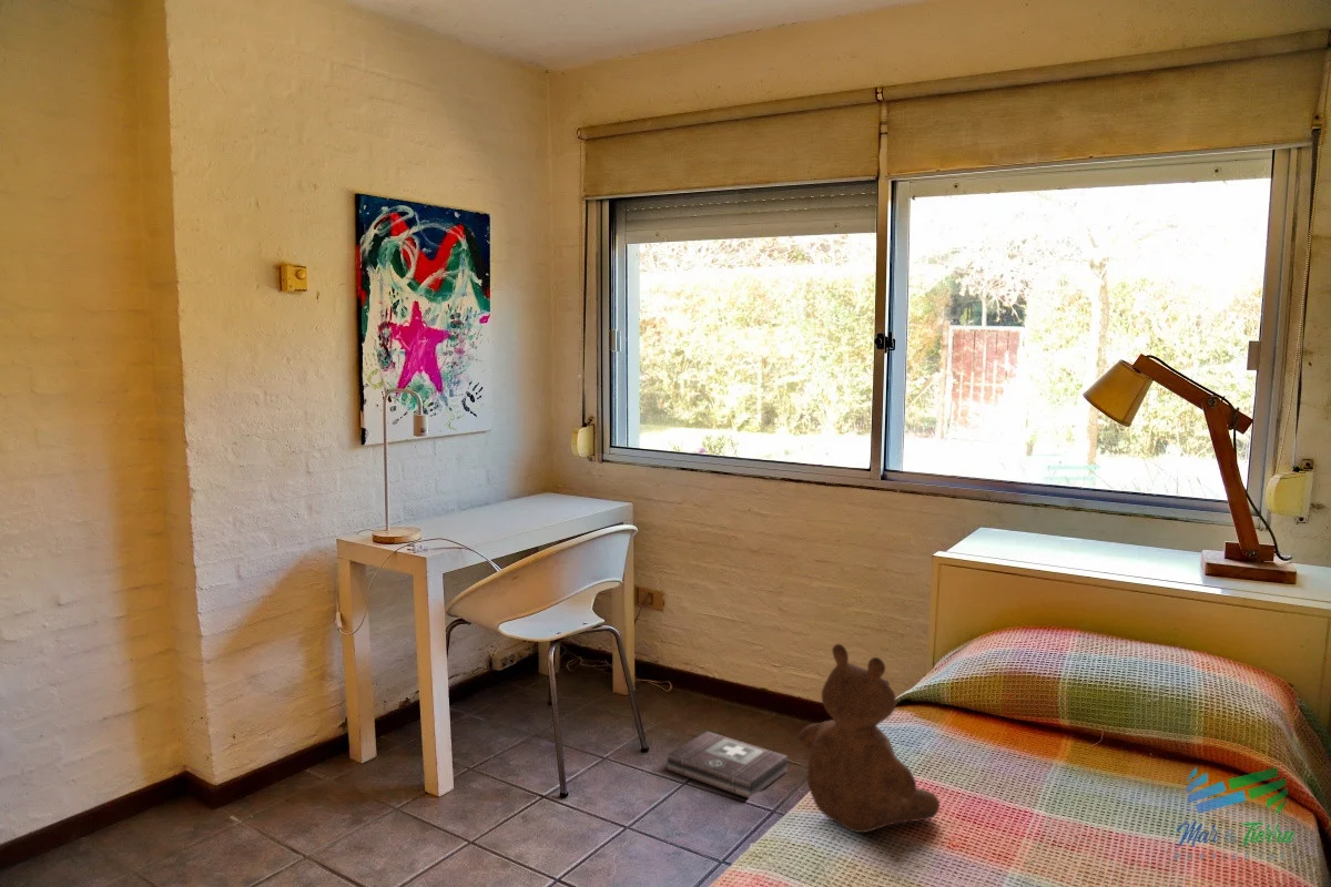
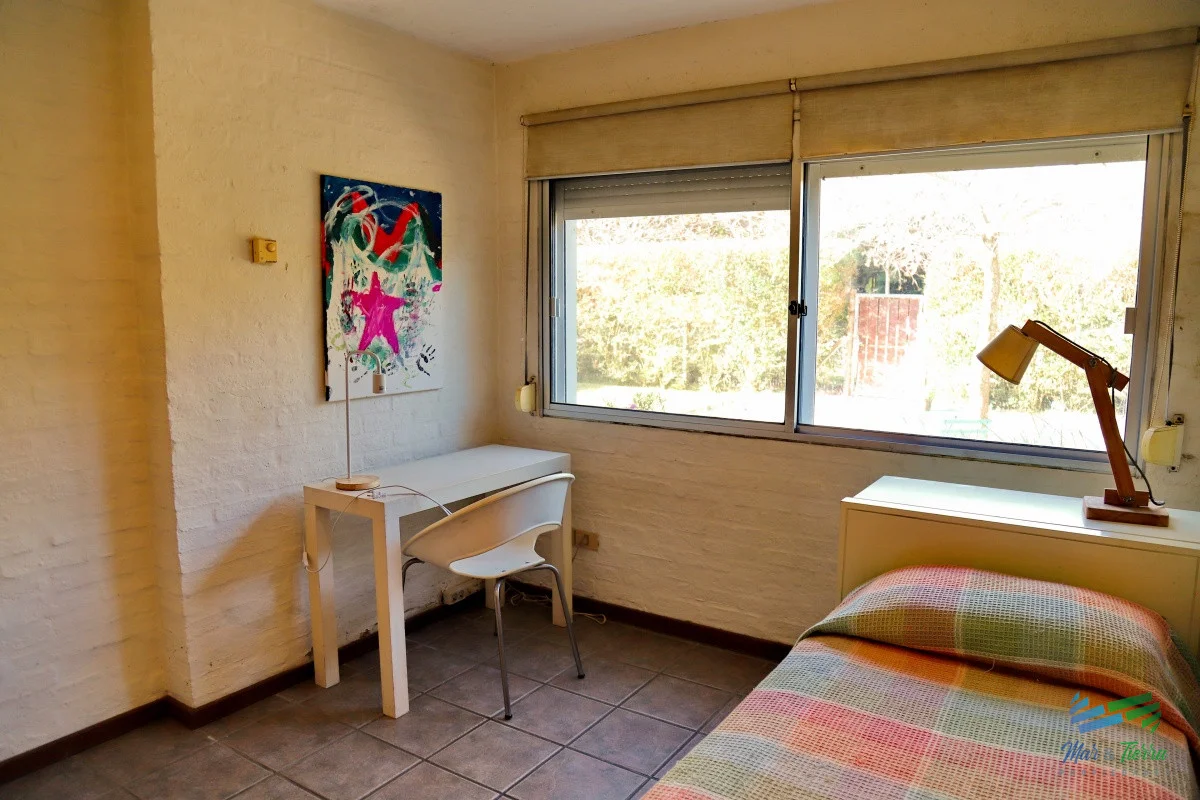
- teddy bear (872, 732)
- first aid kit (727, 763)
